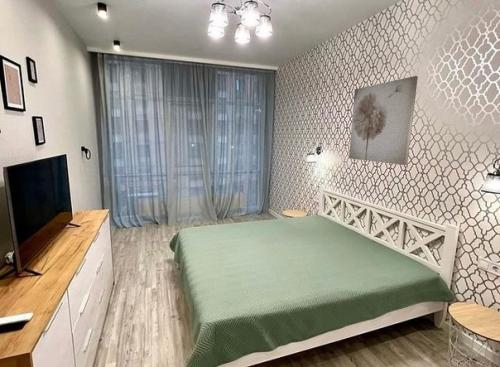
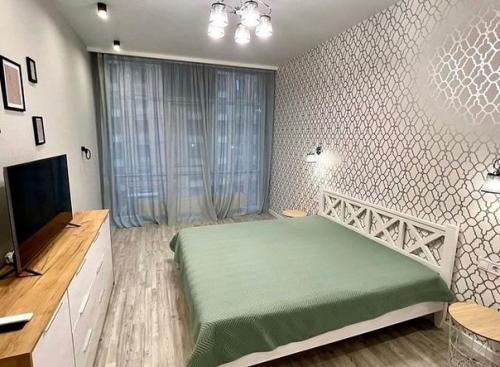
- wall art (378, 123)
